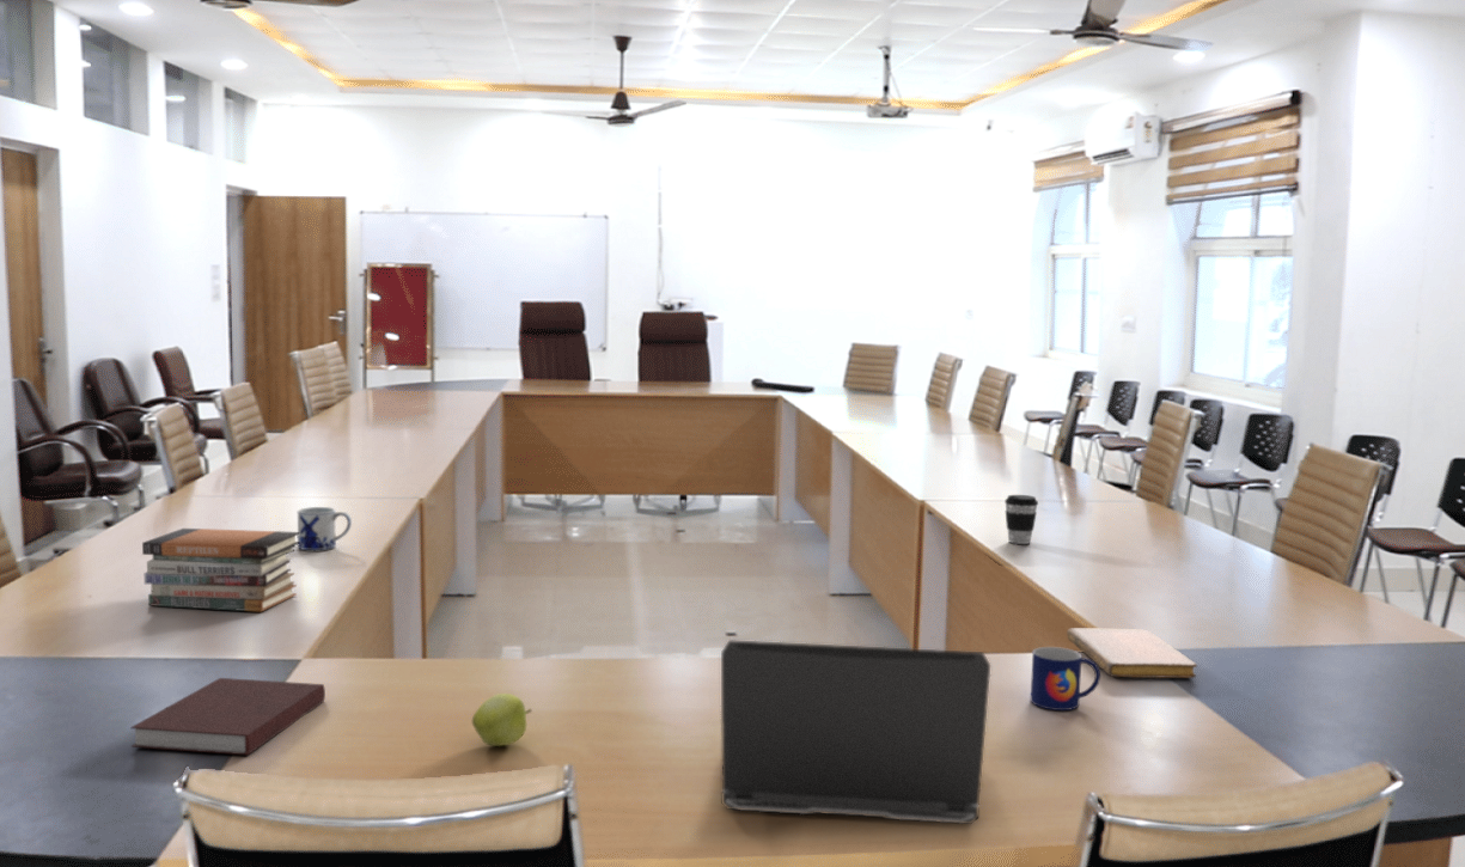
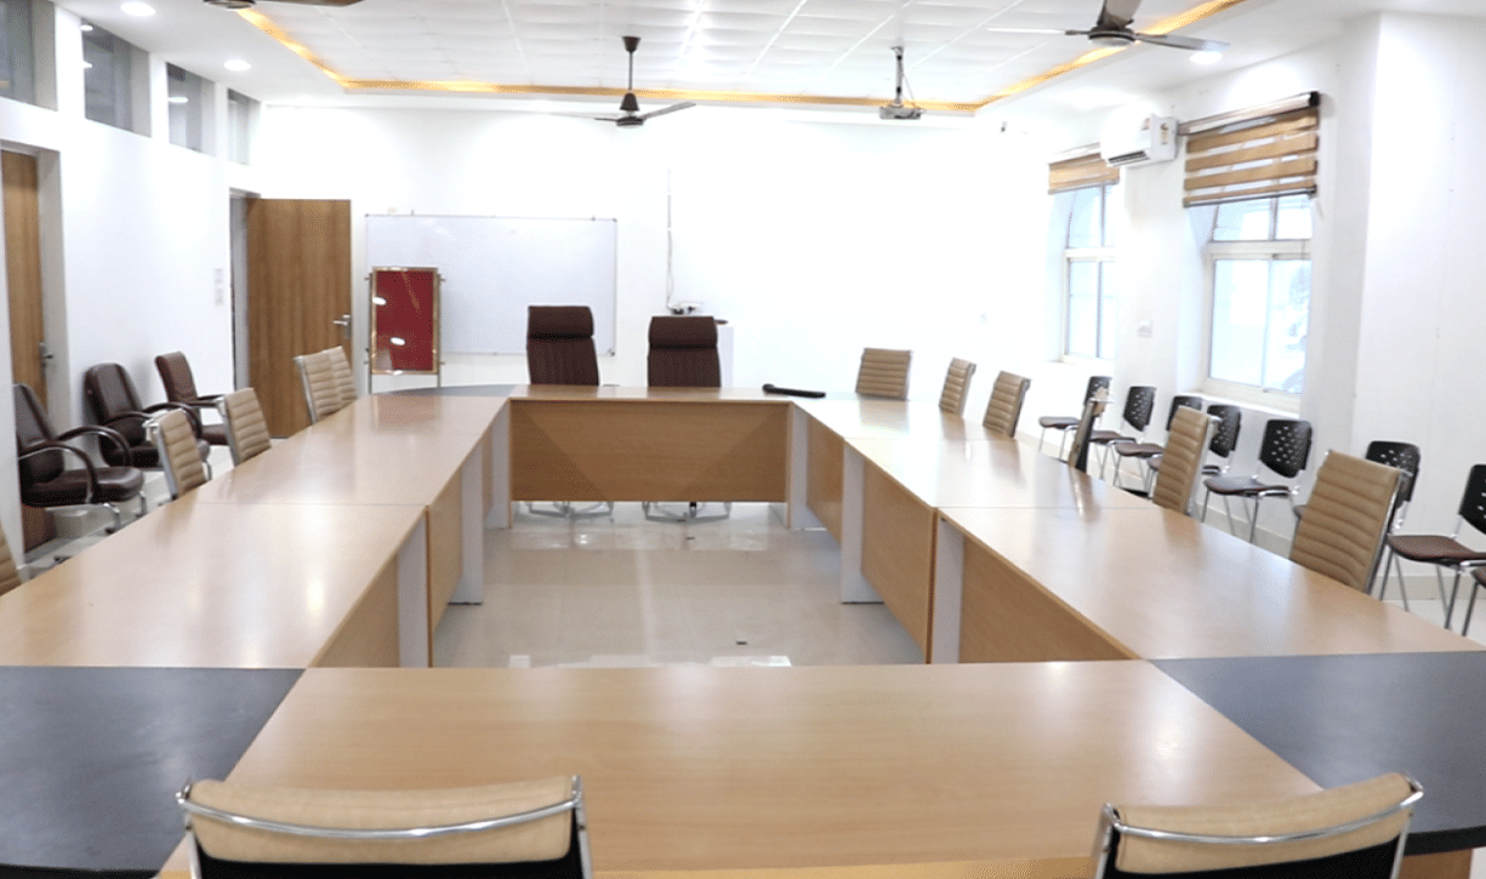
- apple (501, 719)
- notebook (1129, 651)
- mug (1066, 678)
- notebook (233, 713)
- laptop computer (850, 704)
- mug (322, 529)
- book stack (221, 568)
- coffee cup (1020, 519)
